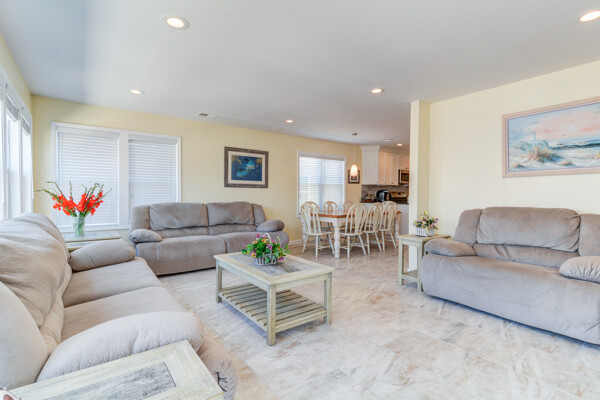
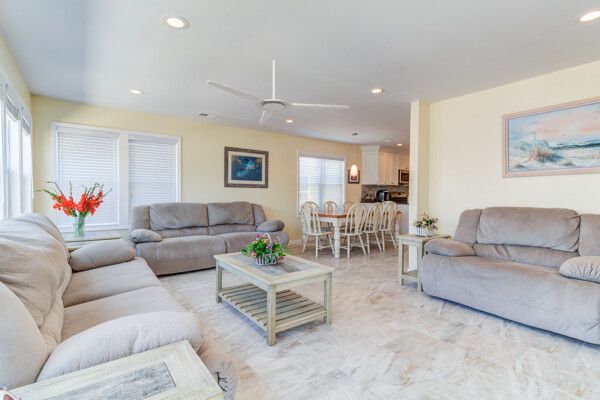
+ ceiling fan (274, 87)
